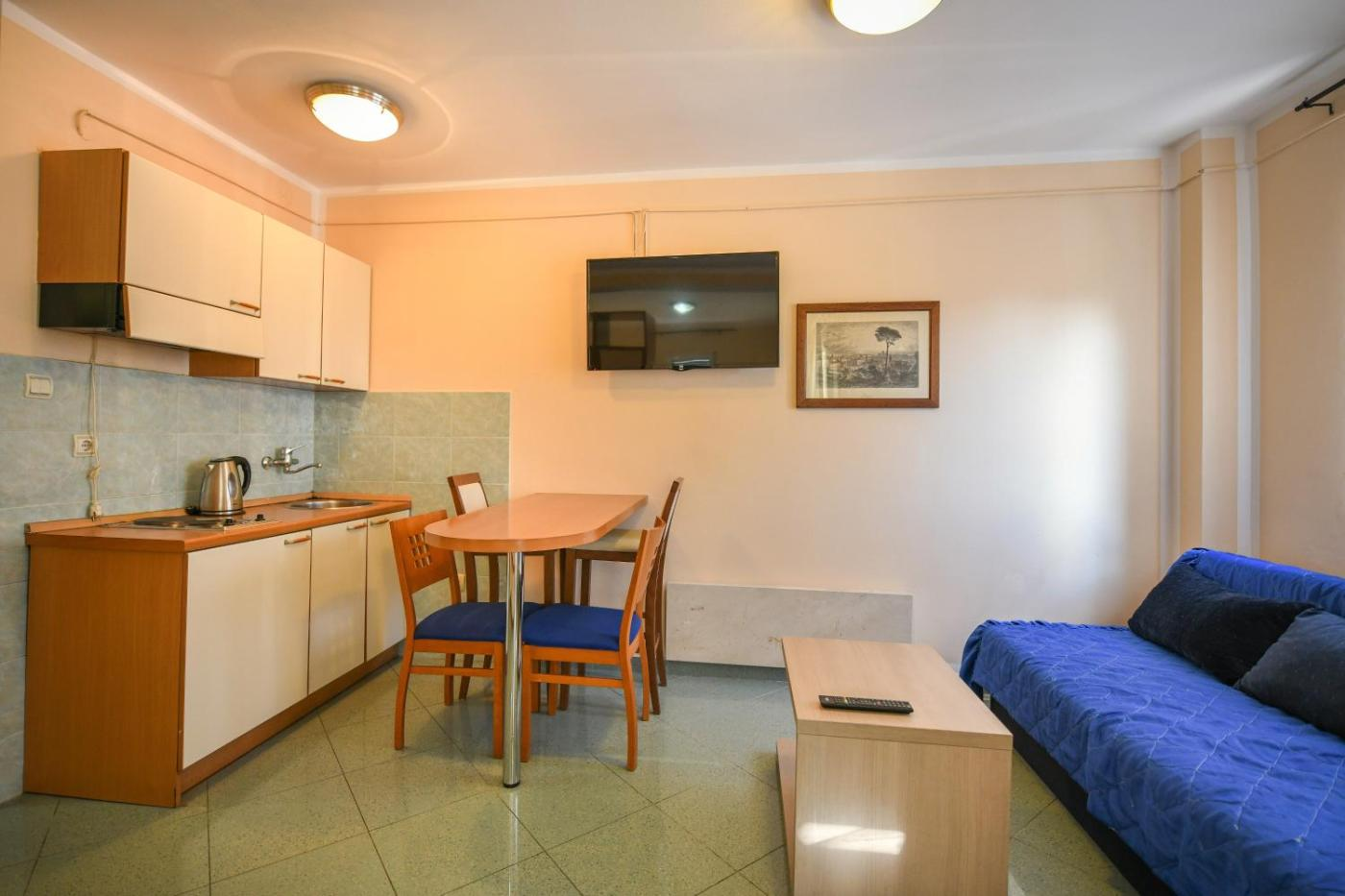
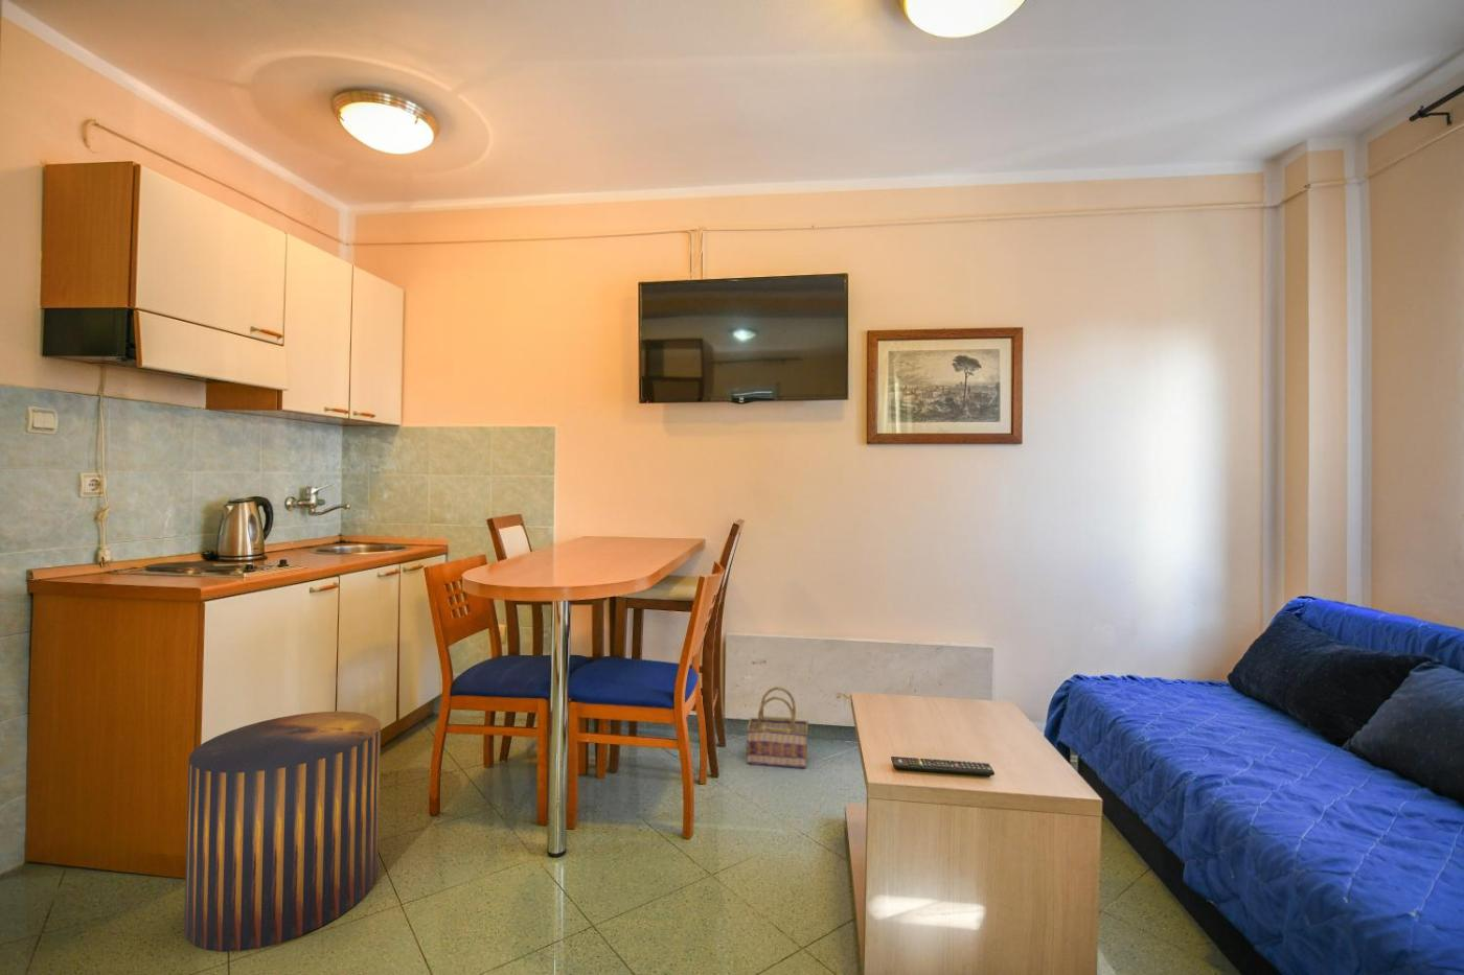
+ stool (290, 816)
+ basket (777, 725)
